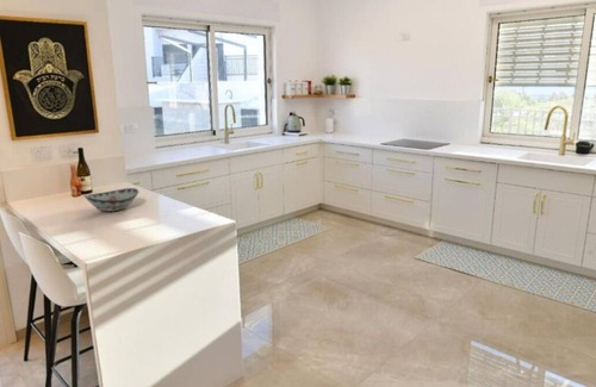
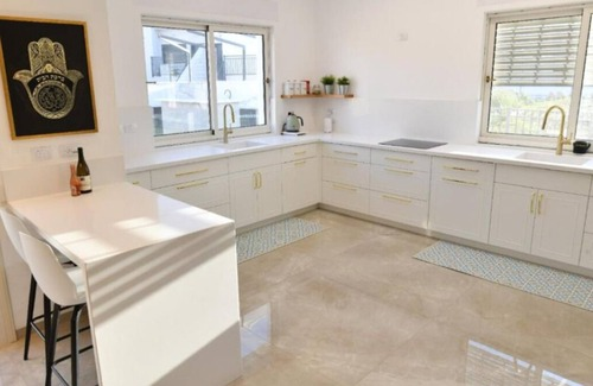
- decorative bowl (112, 200)
